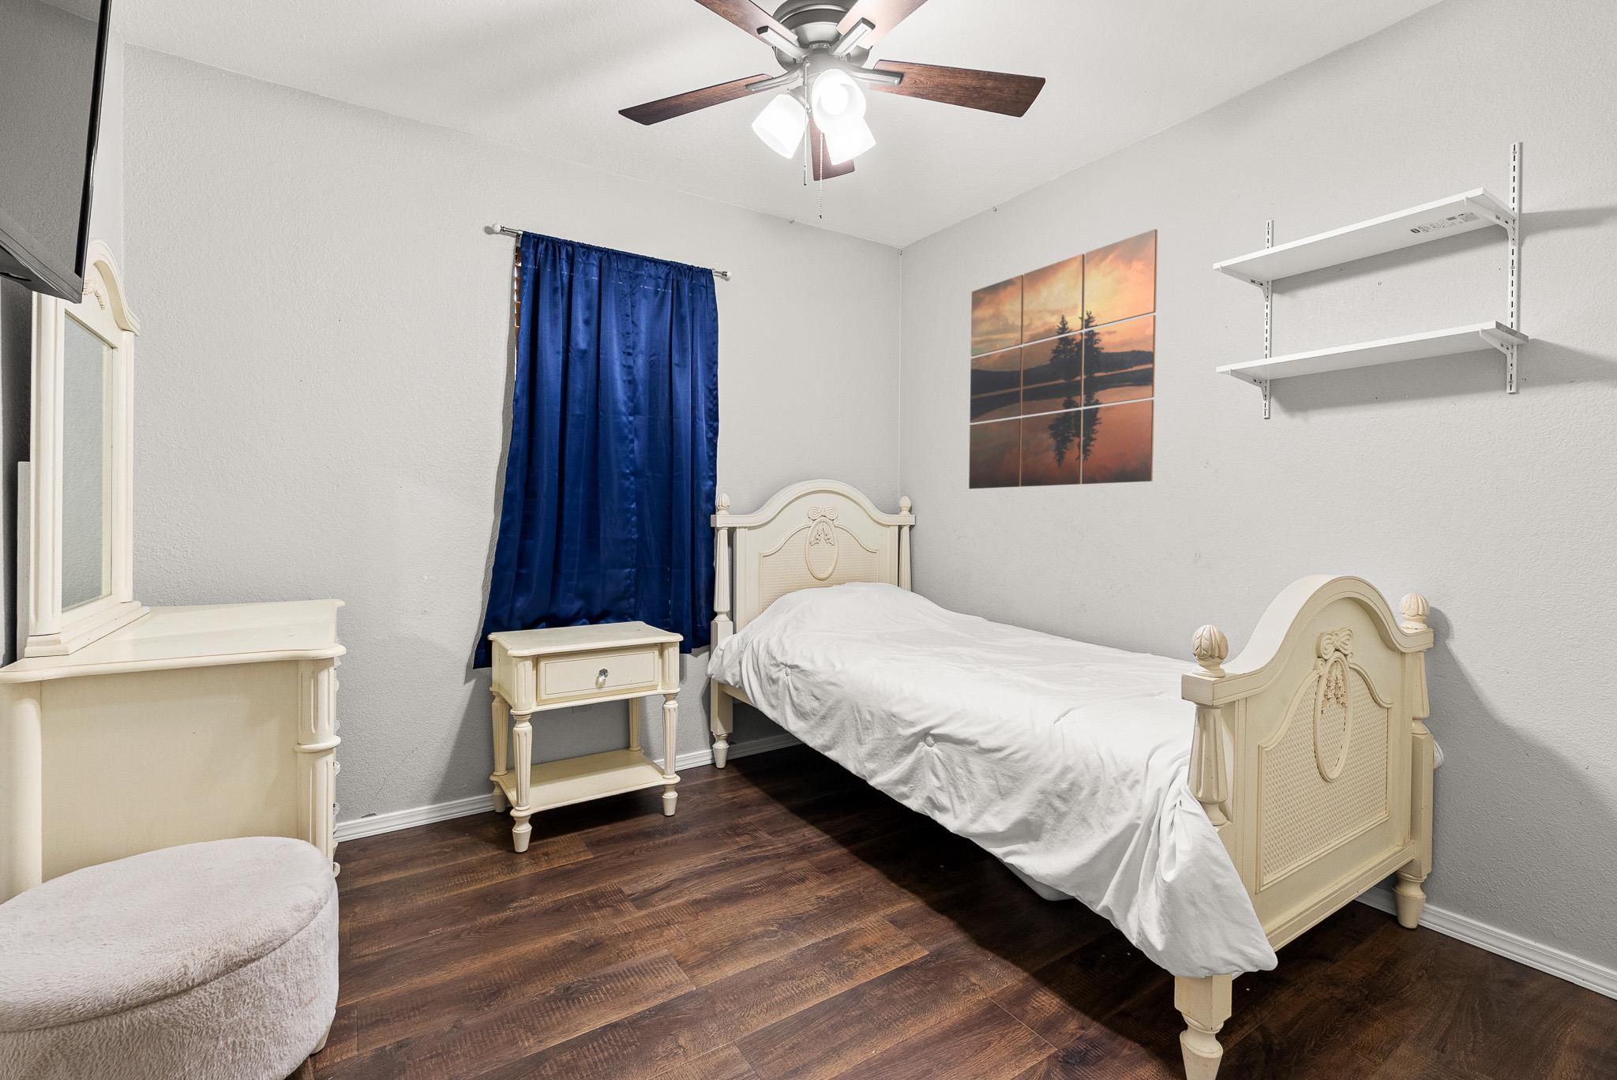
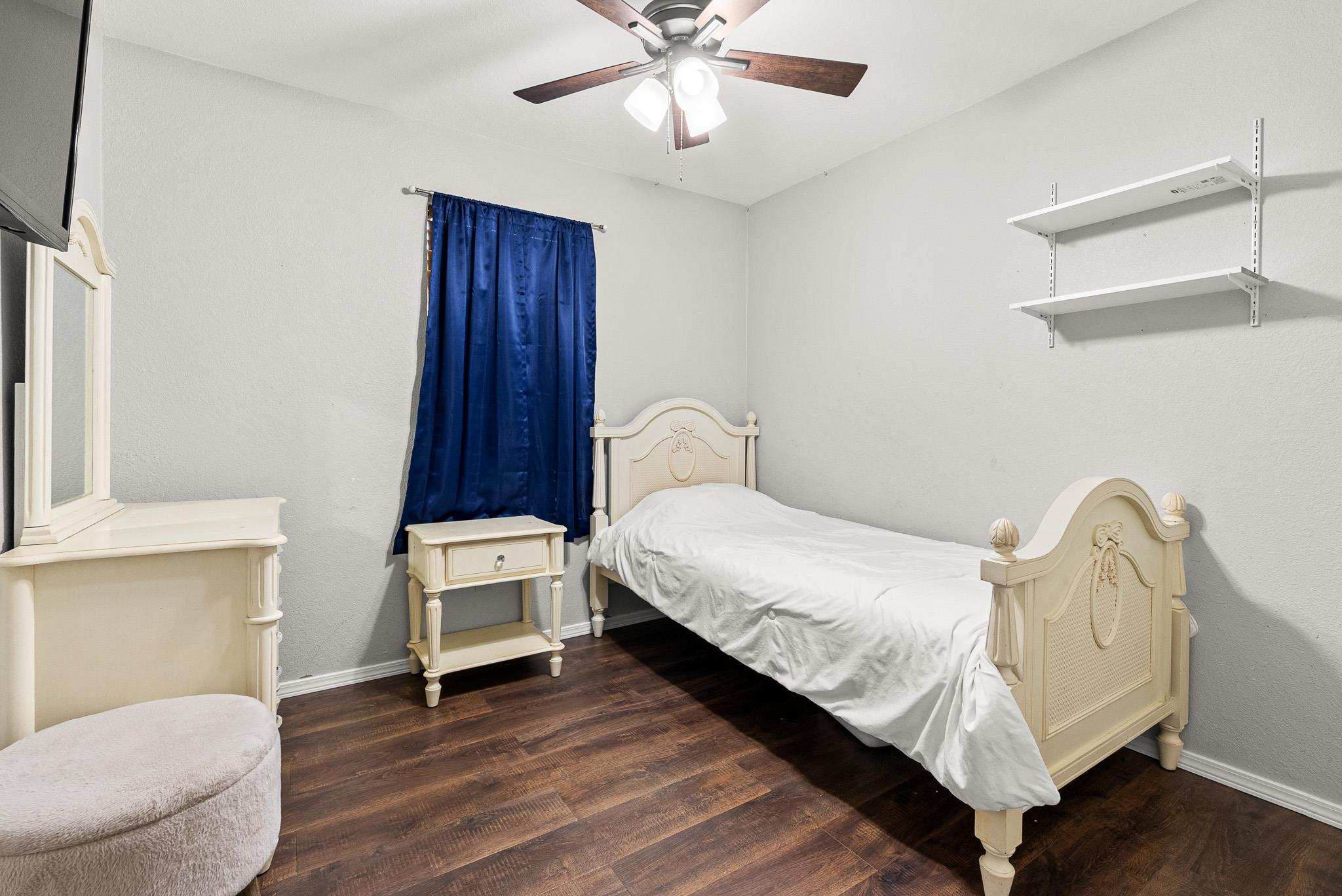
- wall art (1051, 375)
